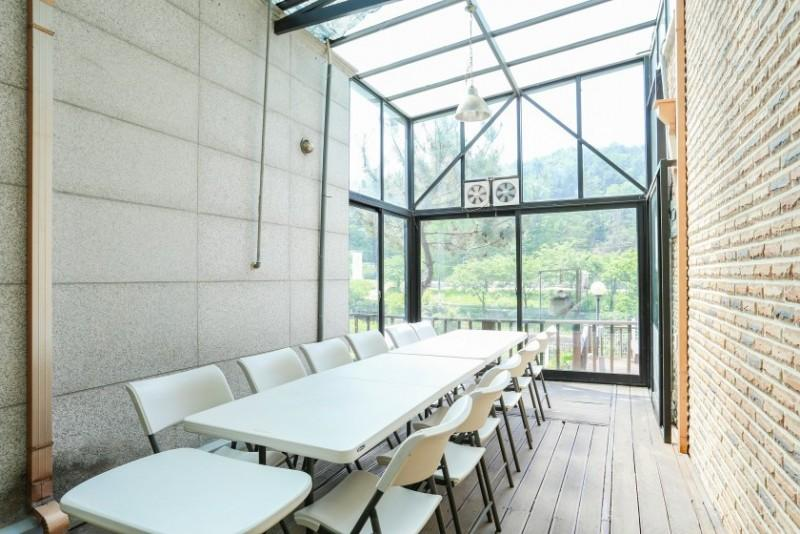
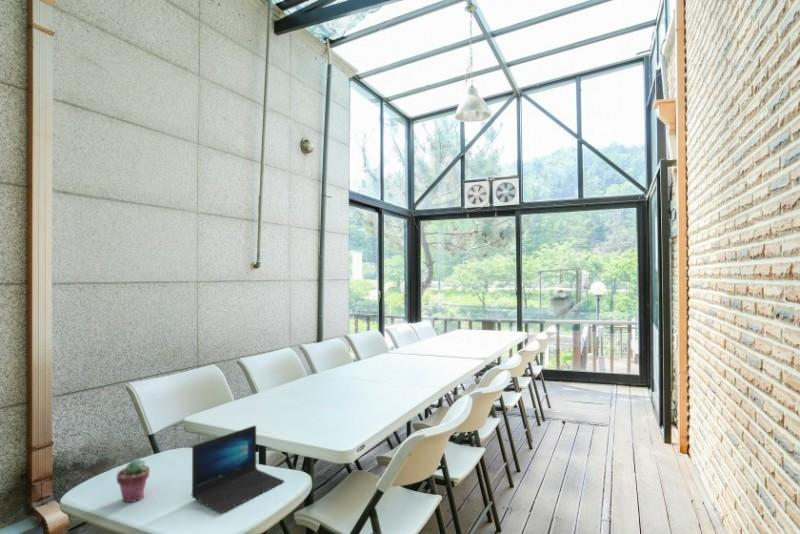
+ laptop (239, 464)
+ potted succulent (133, 478)
